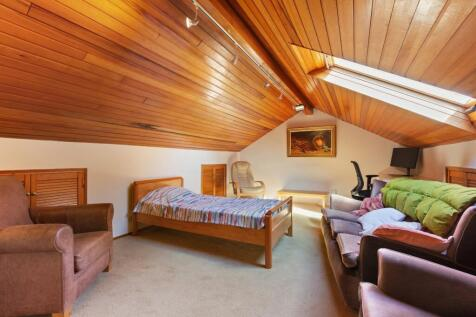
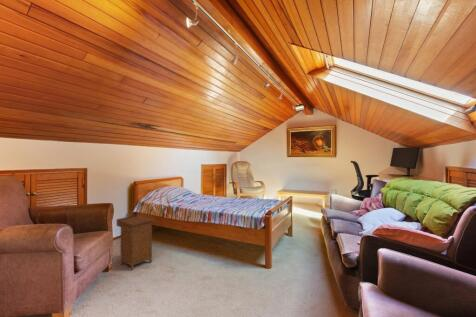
+ nightstand (133, 240)
